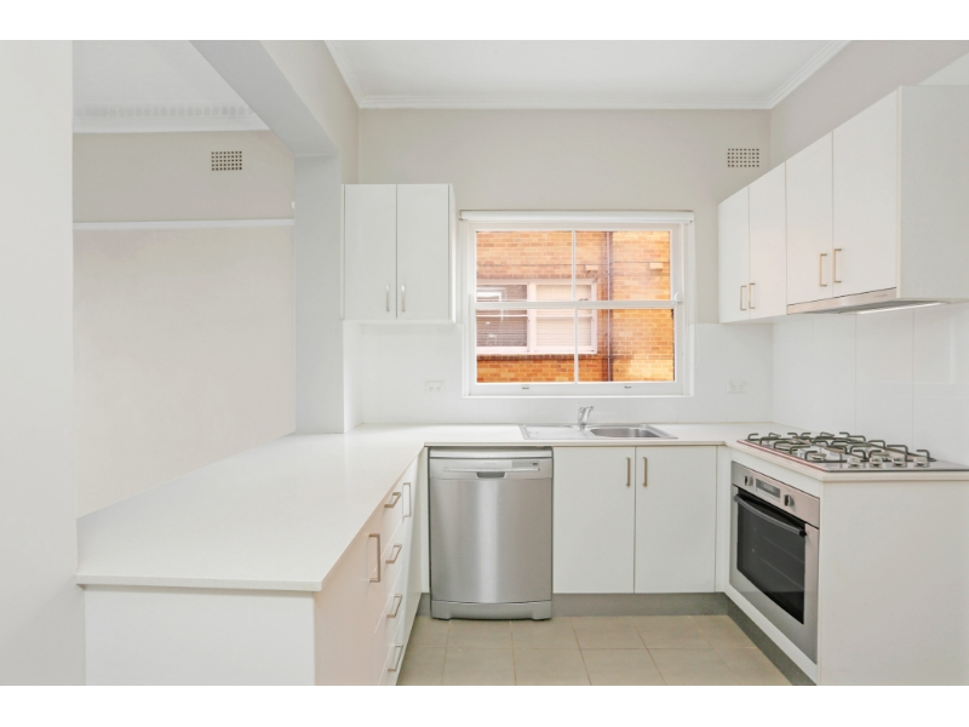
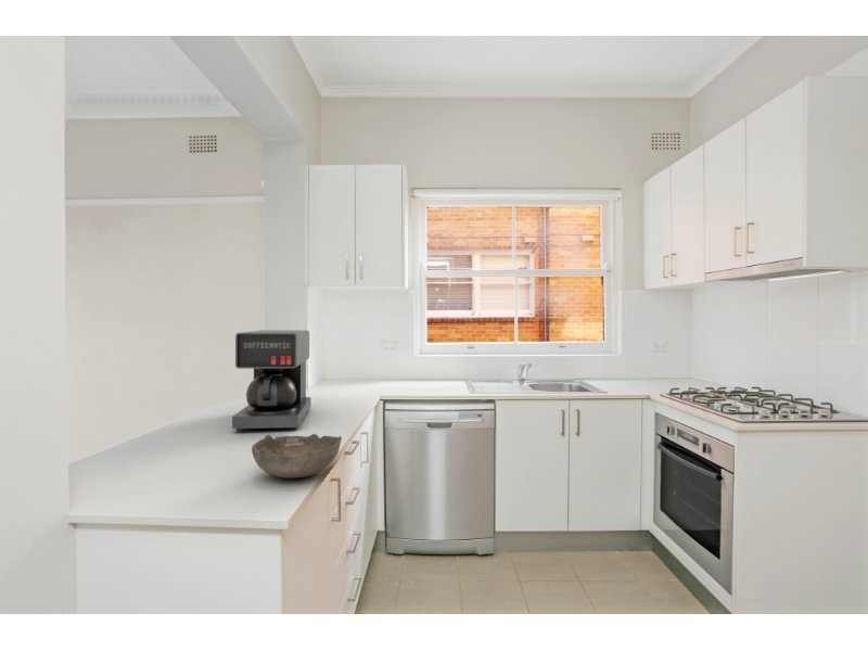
+ bowl (296, 456)
+ coffee maker (276, 375)
